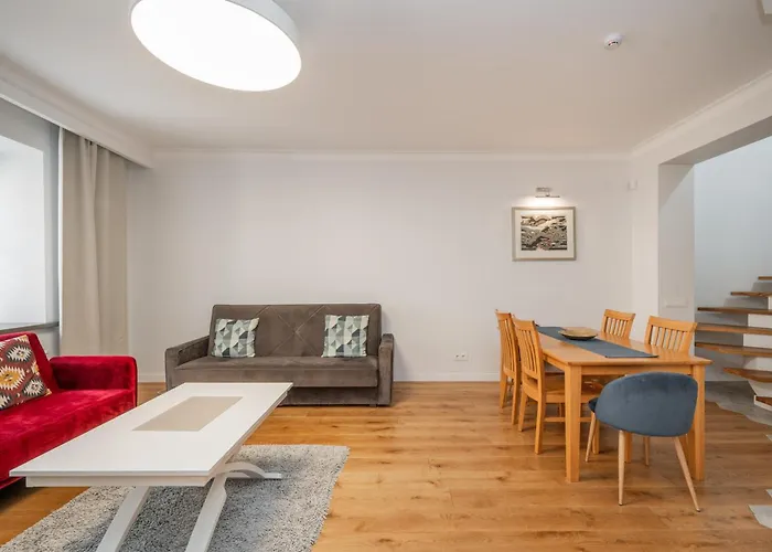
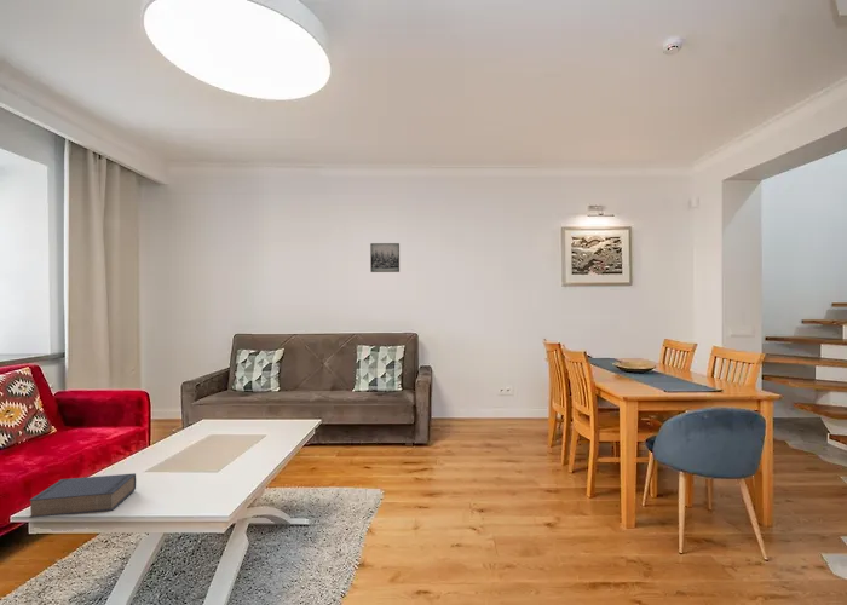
+ book (86, 494)
+ wall art (385, 258)
